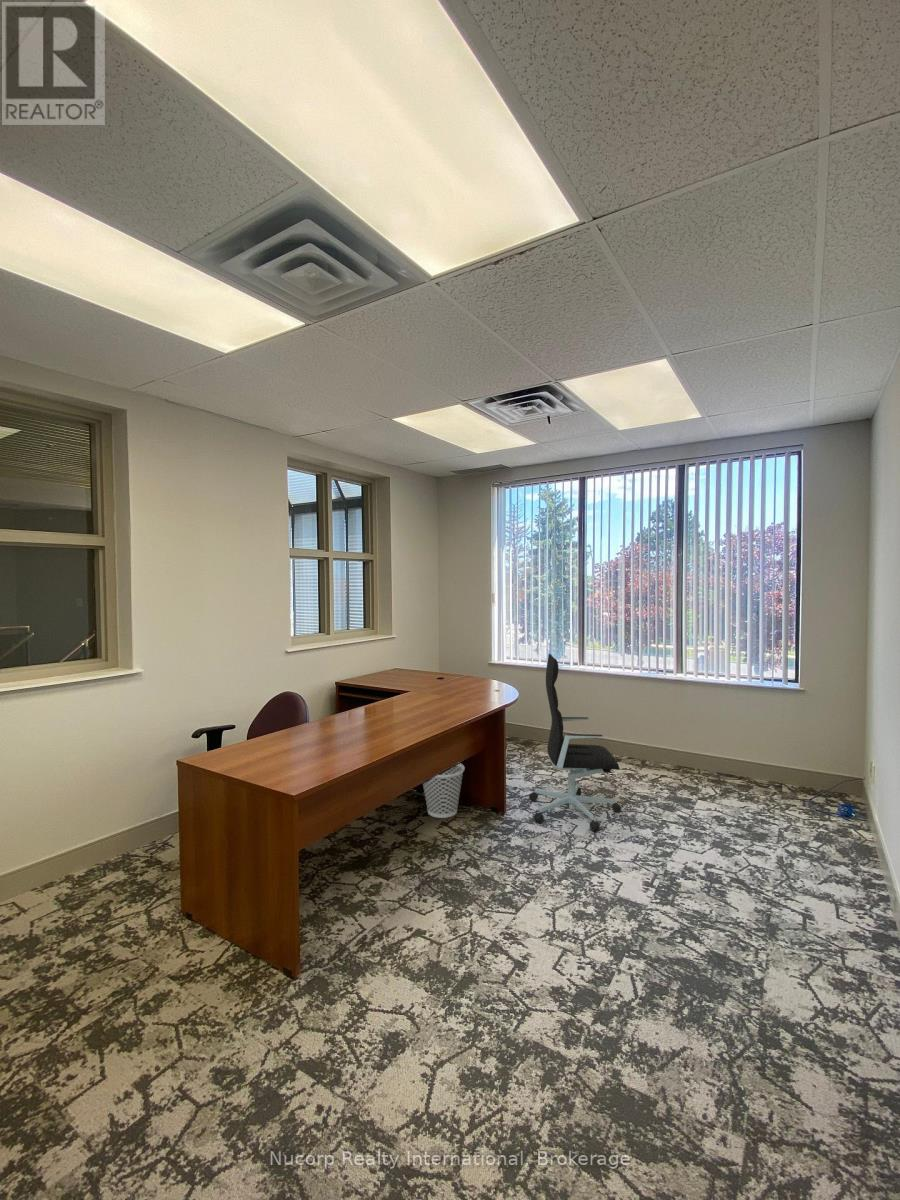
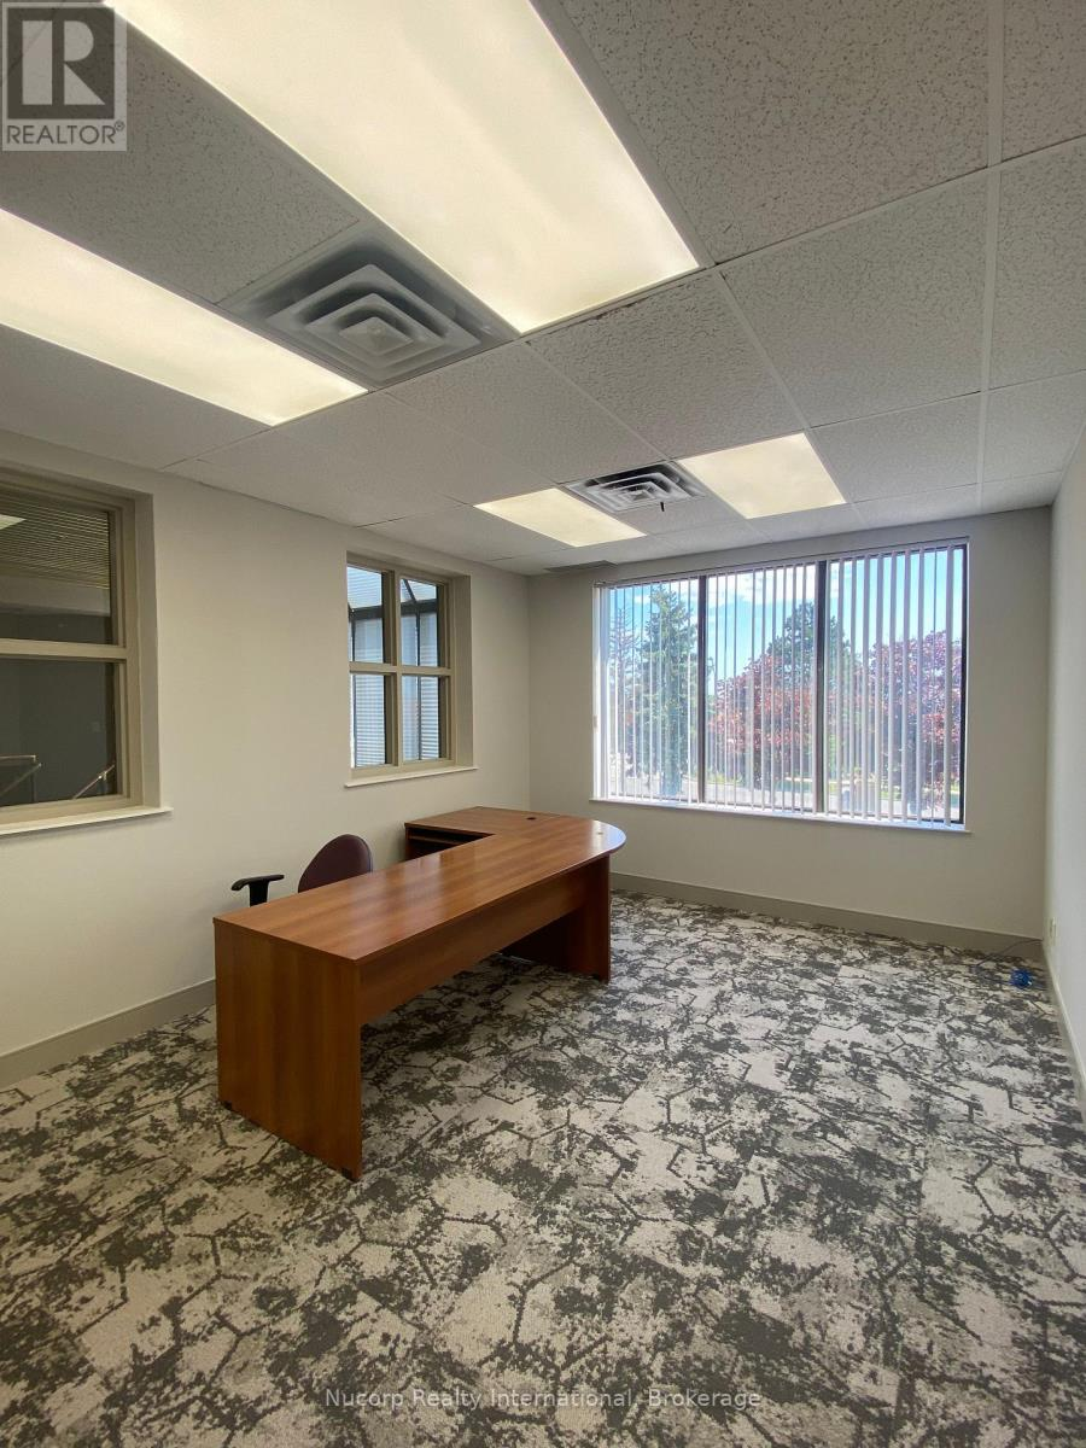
- office chair (575, 734)
- wastebasket (442, 789)
